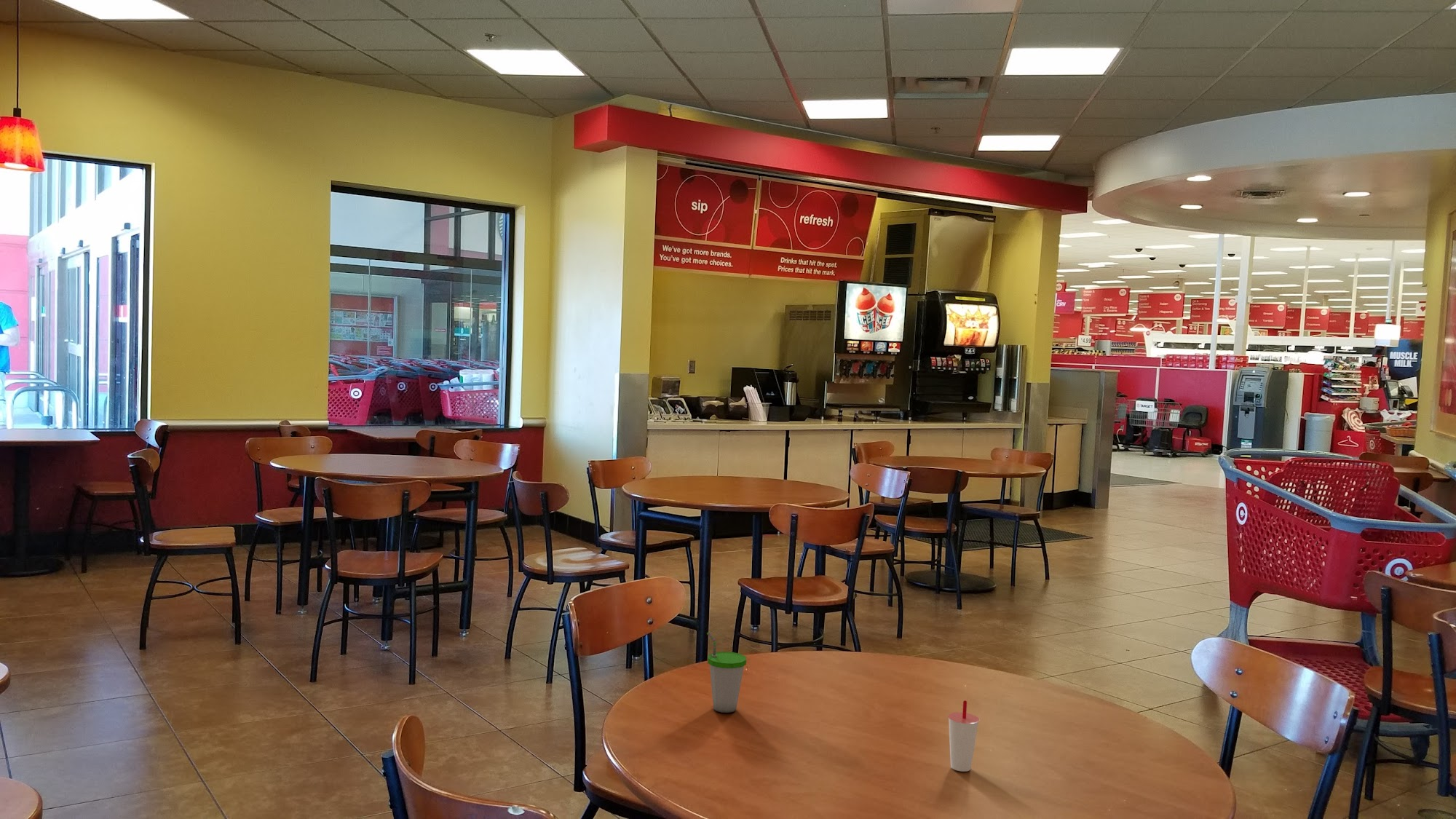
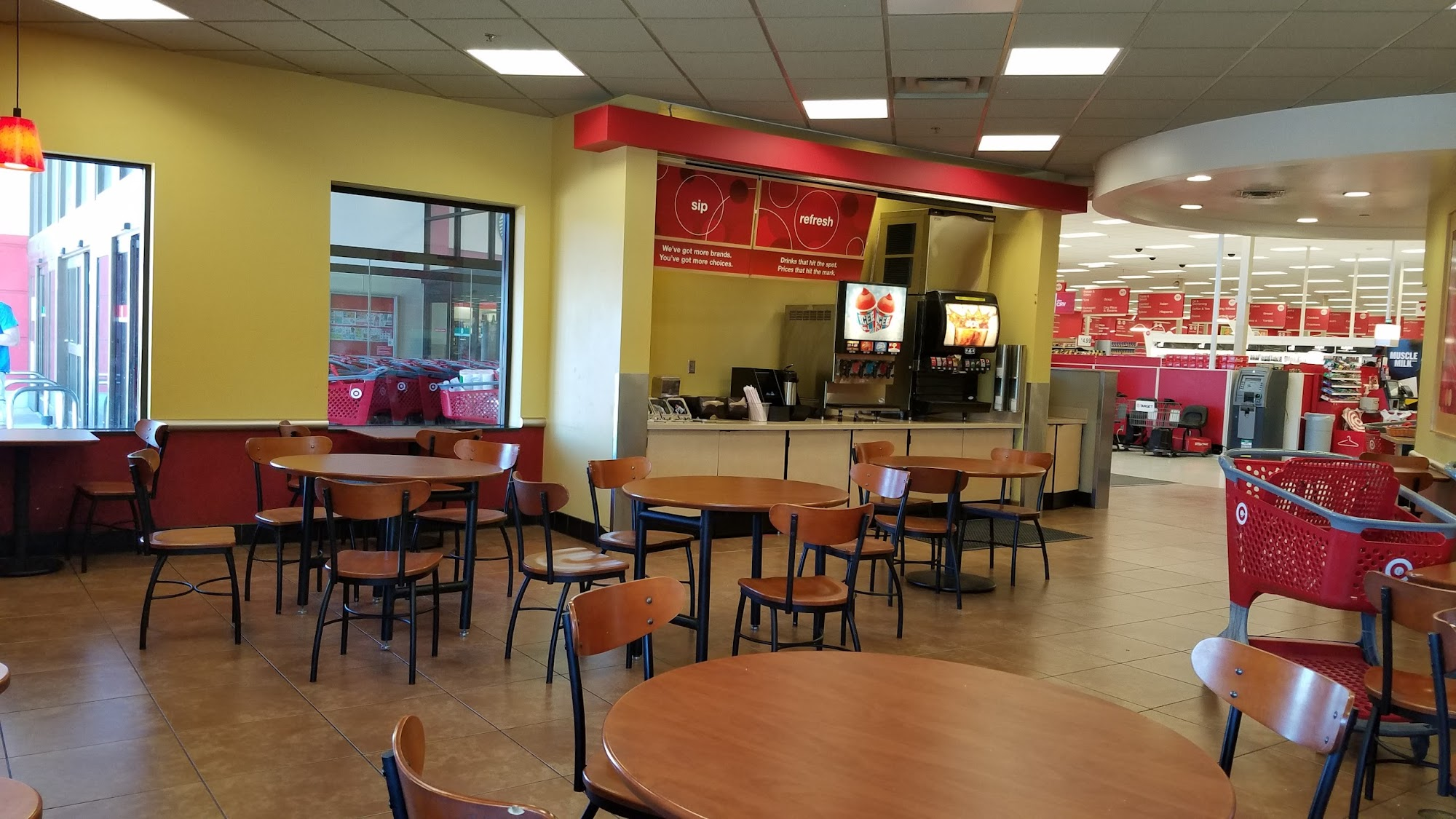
- cup (962, 734)
- cup (726, 671)
